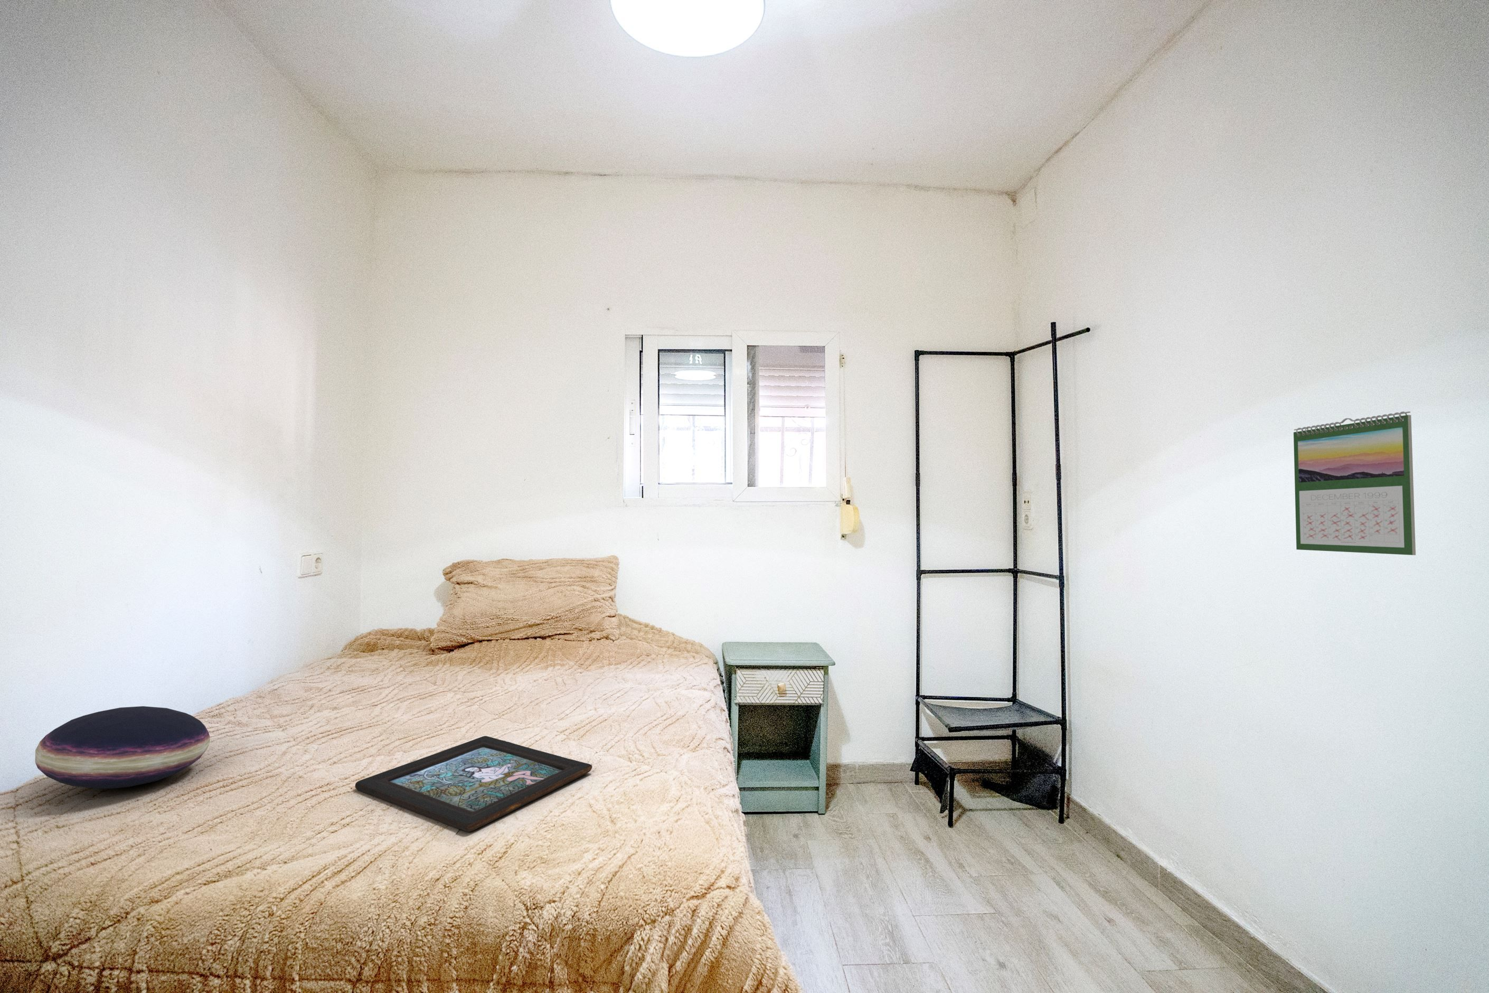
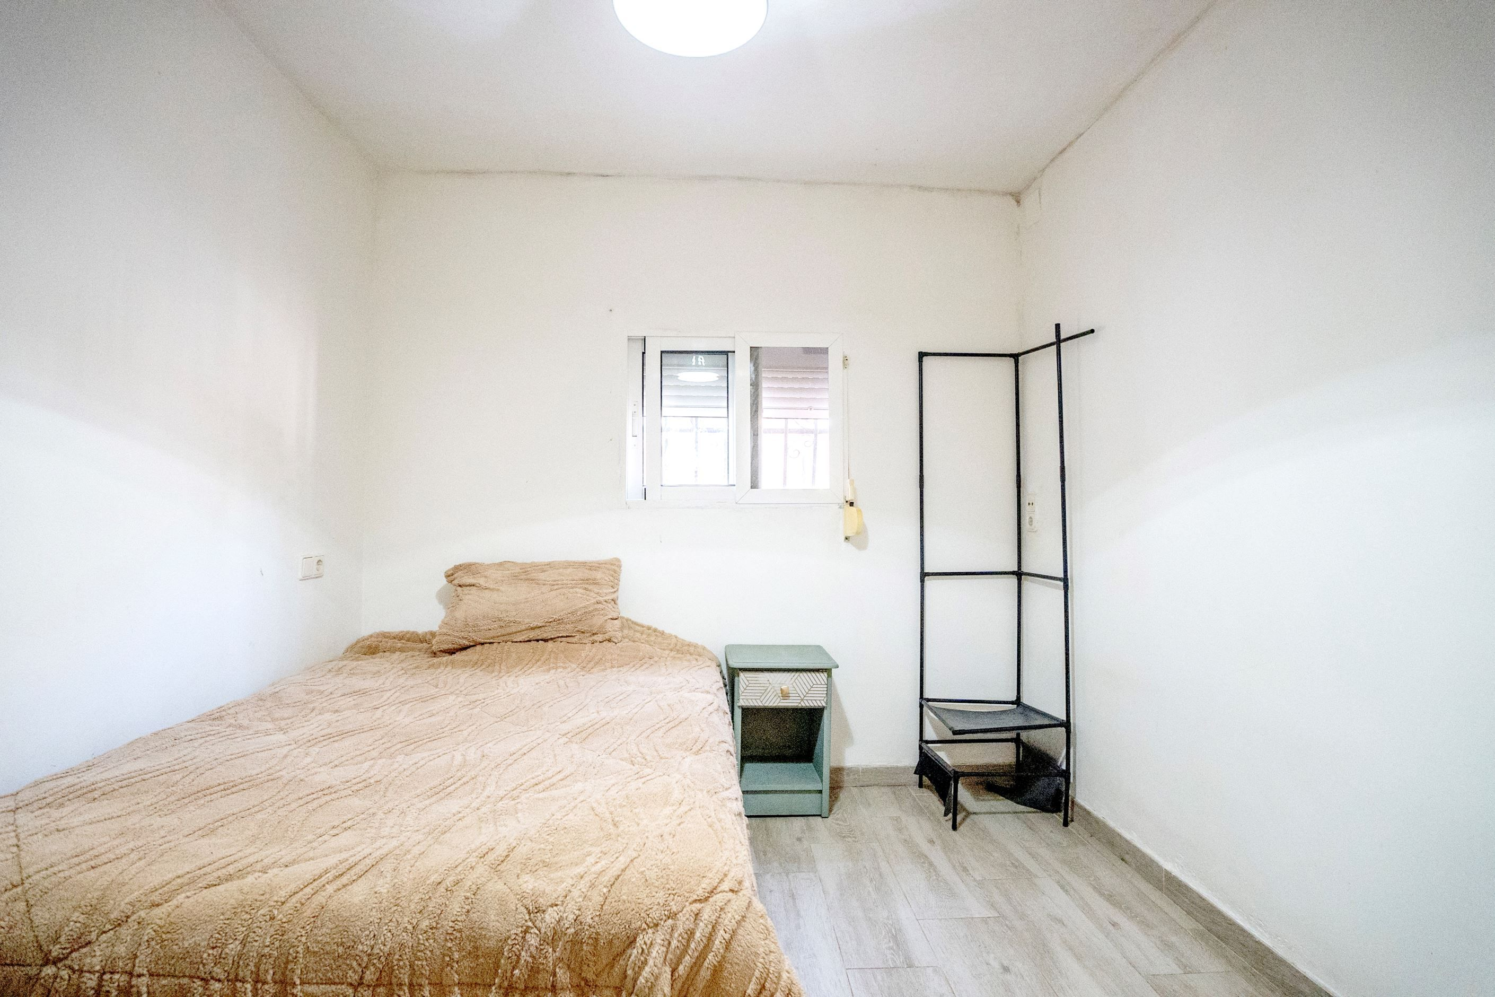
- cushion (127, 745)
- calendar (1348, 484)
- decorative tray (477, 777)
